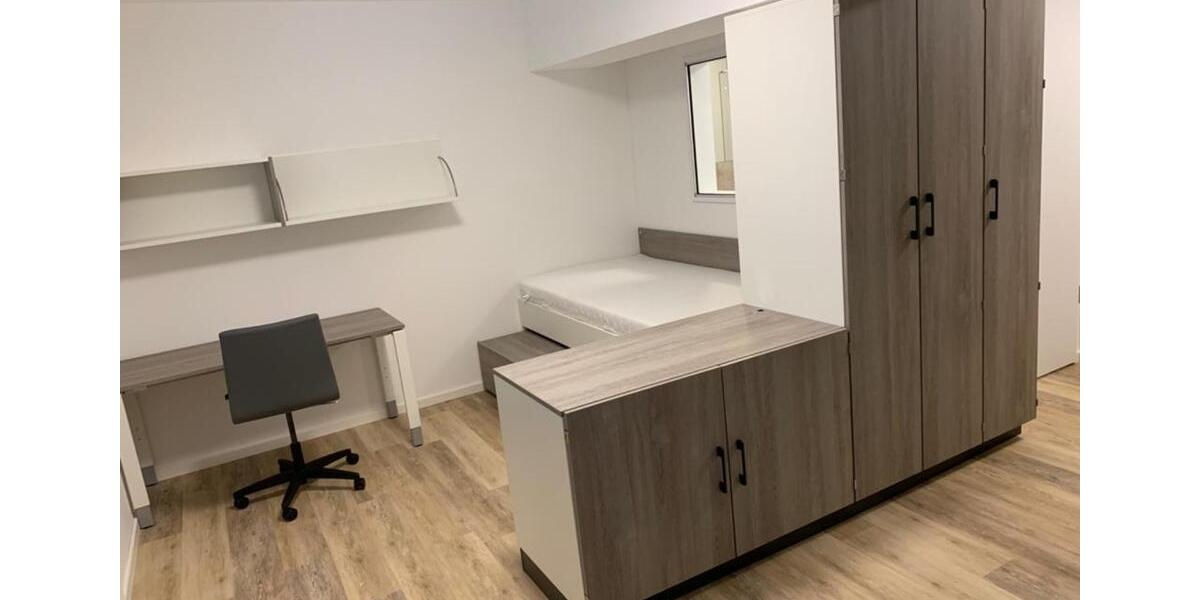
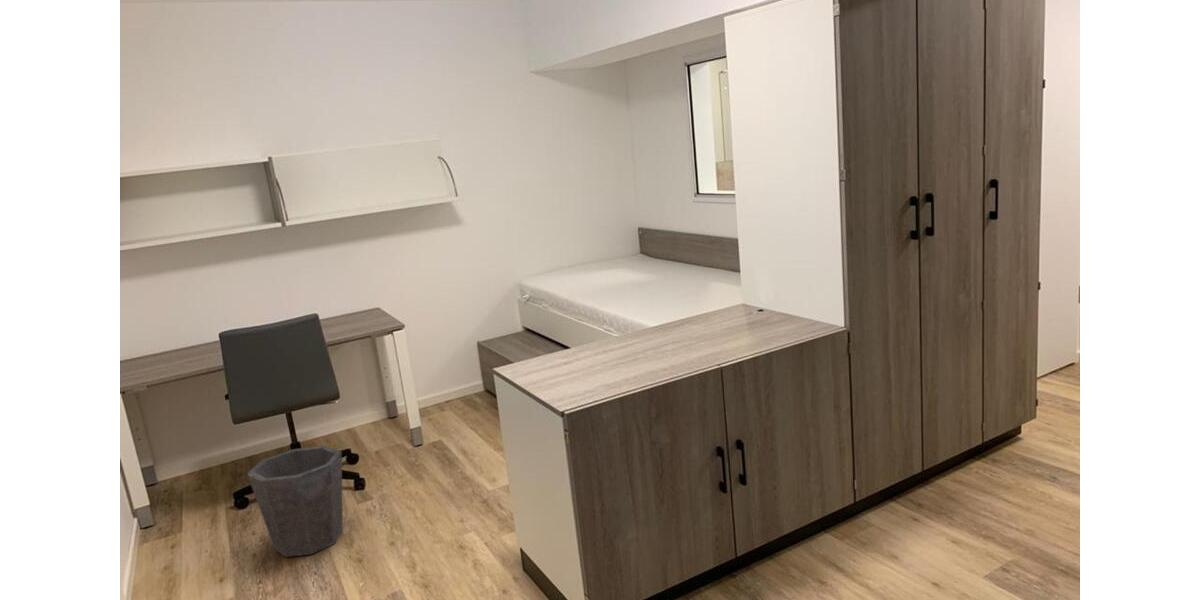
+ waste bin (302, 502)
